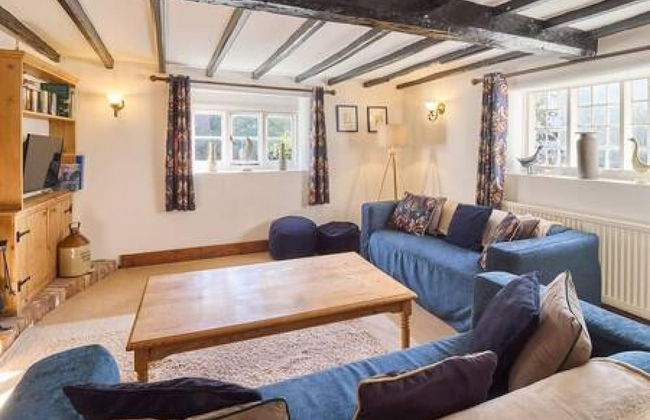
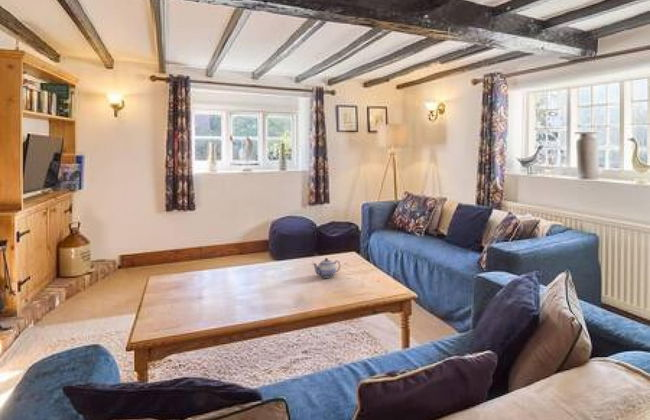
+ teapot (326, 267)
